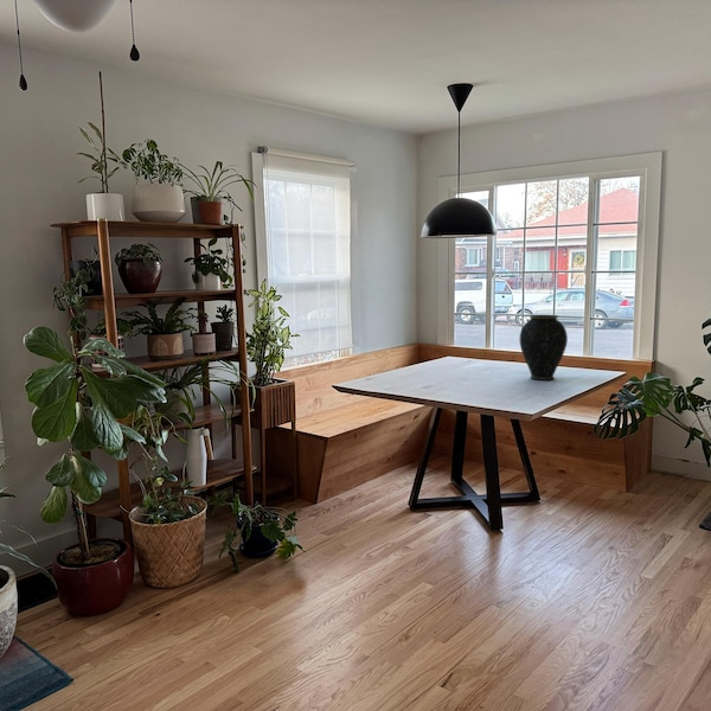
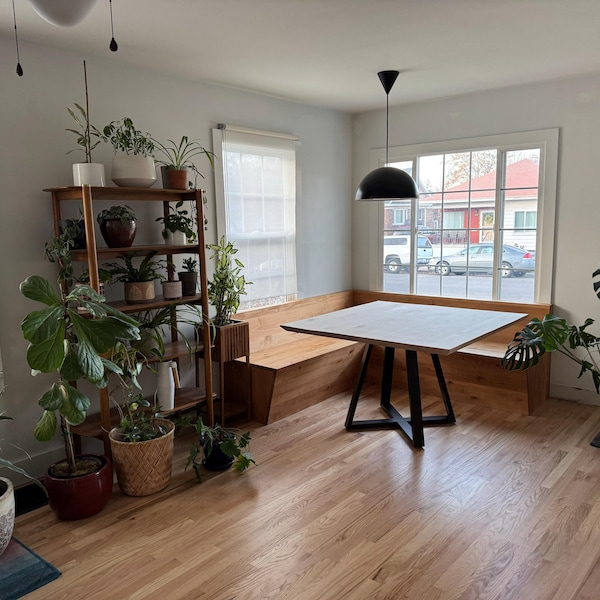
- vase (543, 347)
